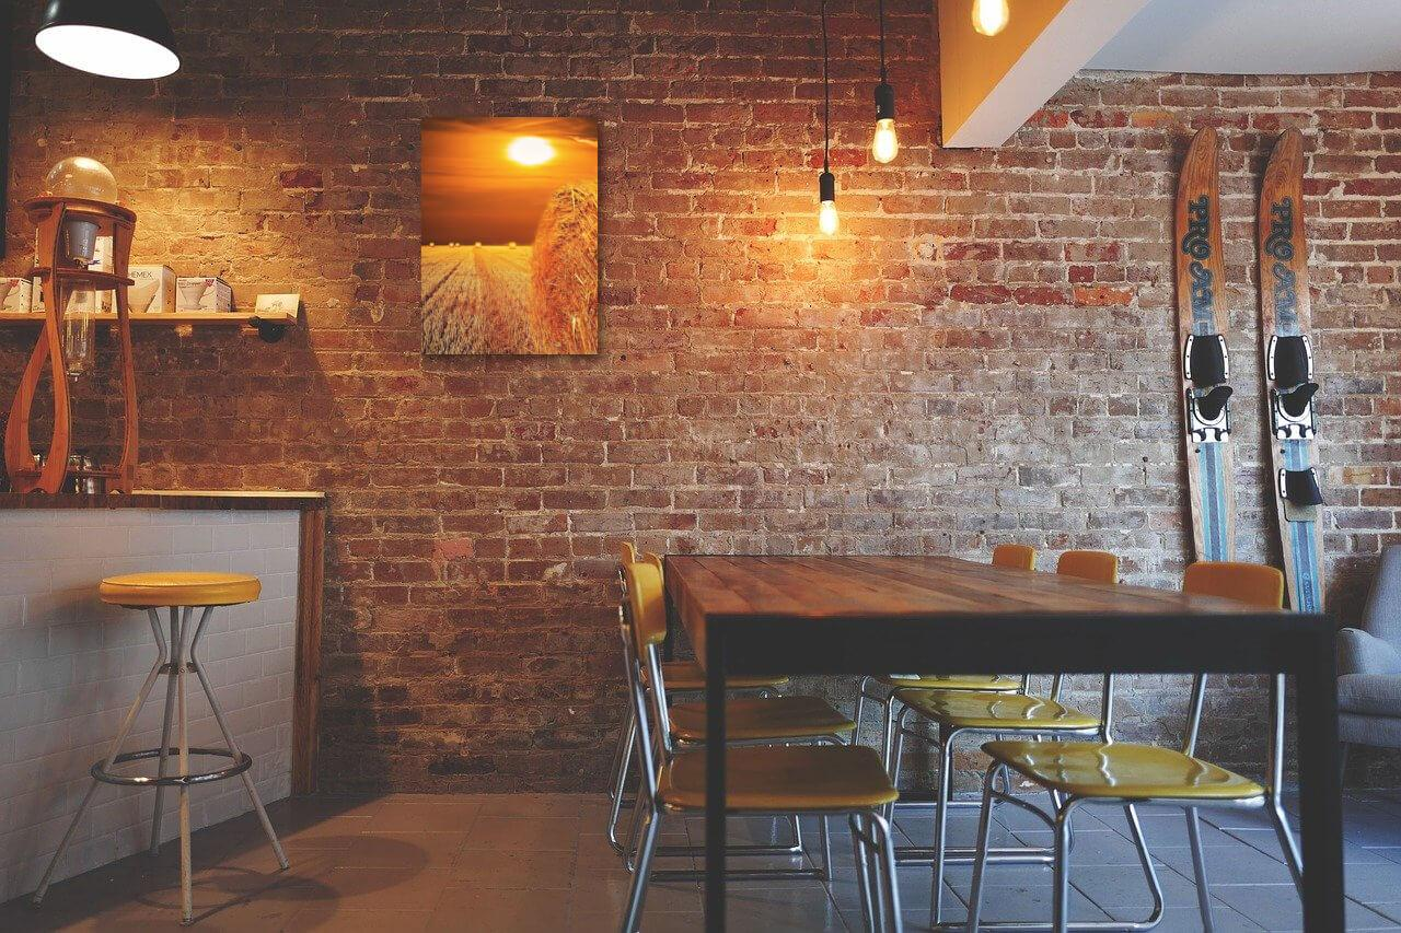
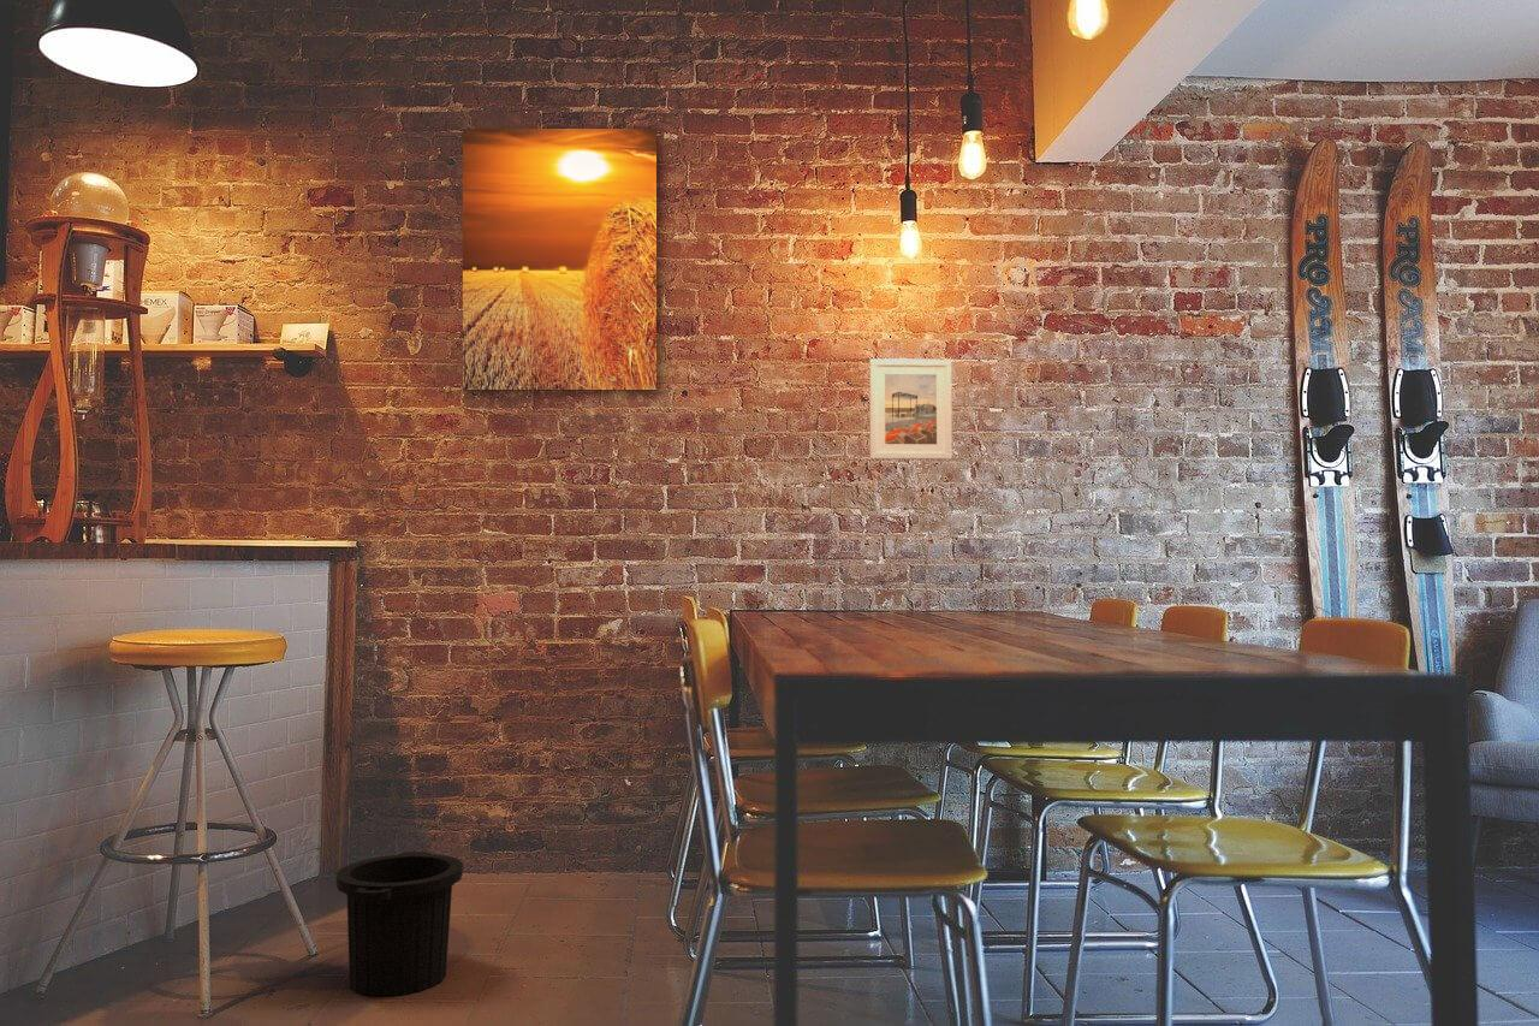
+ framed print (910, 409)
+ trash can (399, 923)
